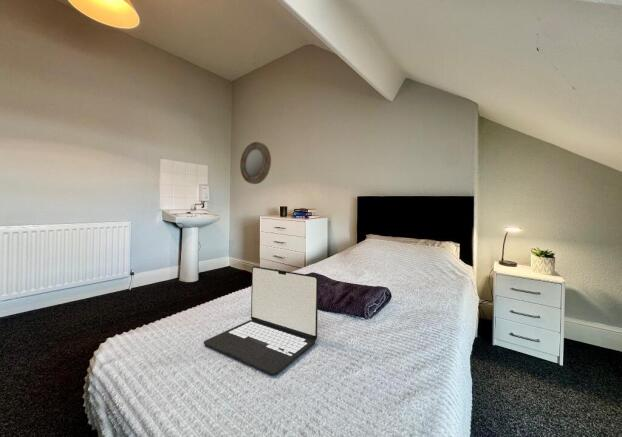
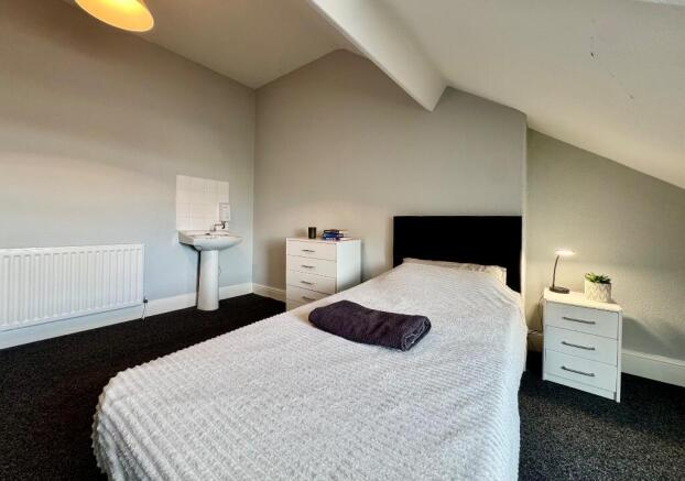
- home mirror (254, 163)
- laptop (261, 310)
